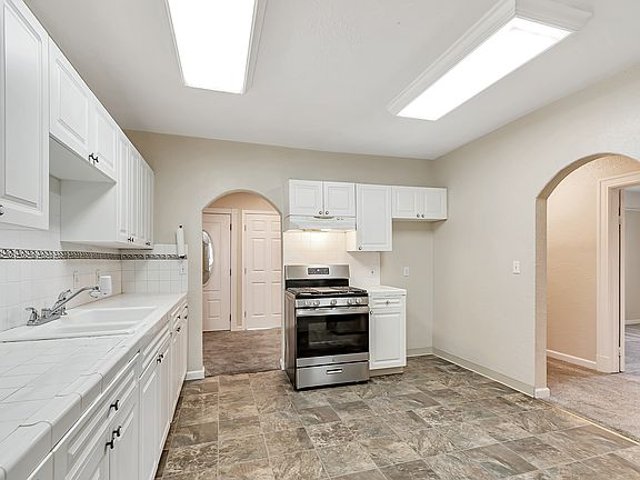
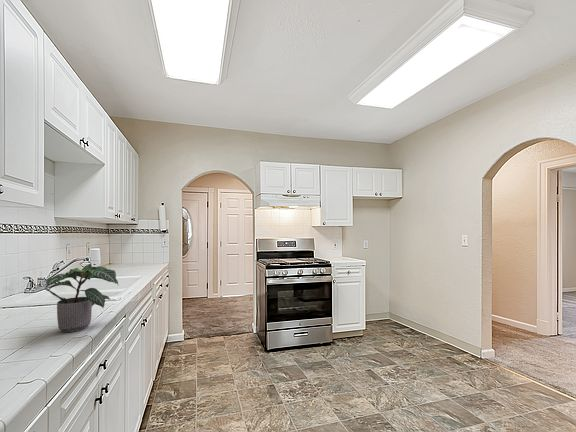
+ potted plant (83, 297)
